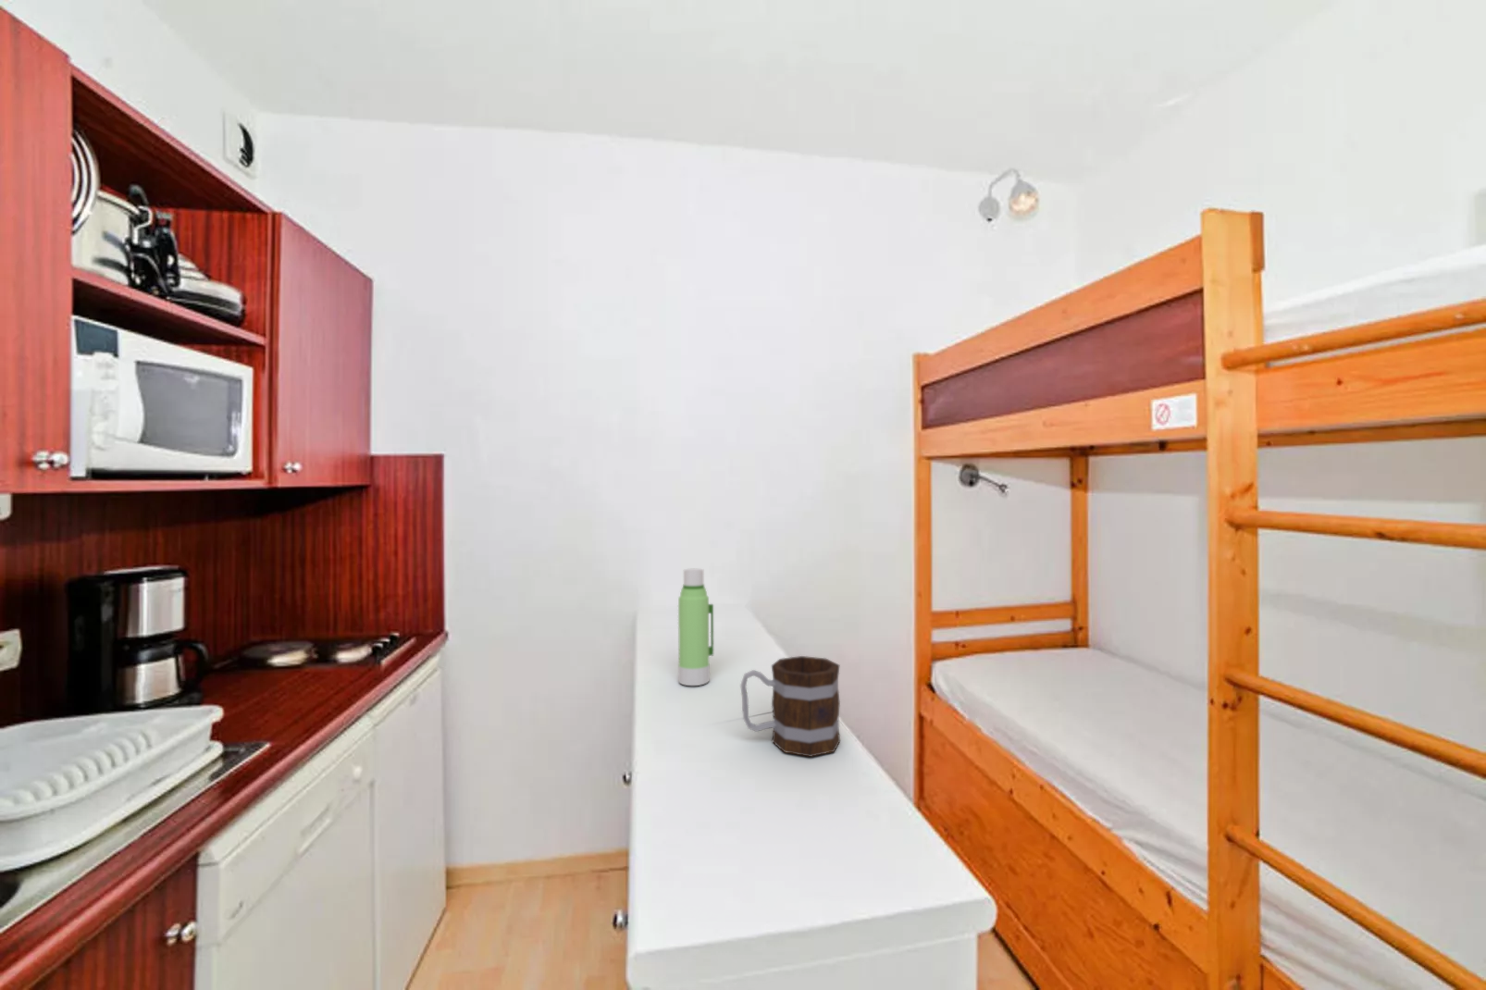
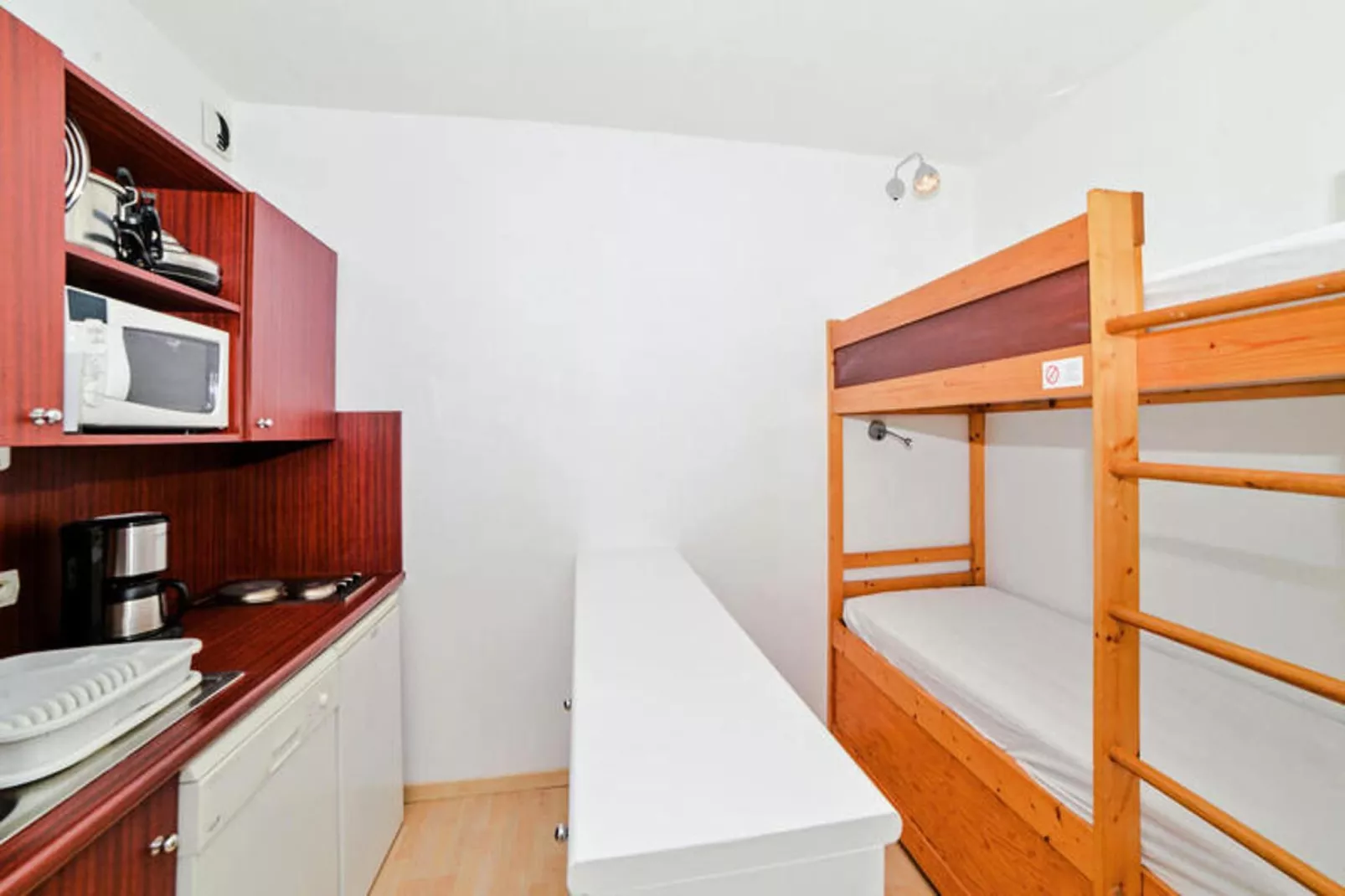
- mug (790, 703)
- water bottle (695, 624)
